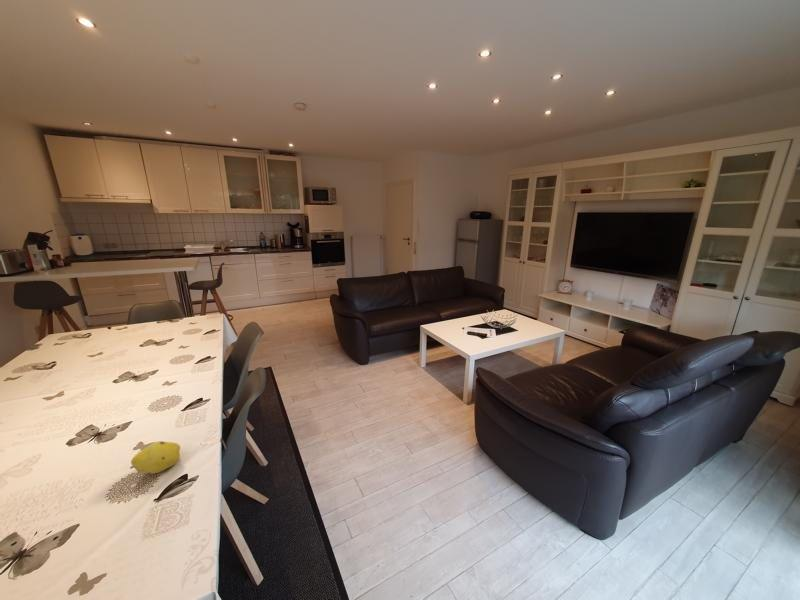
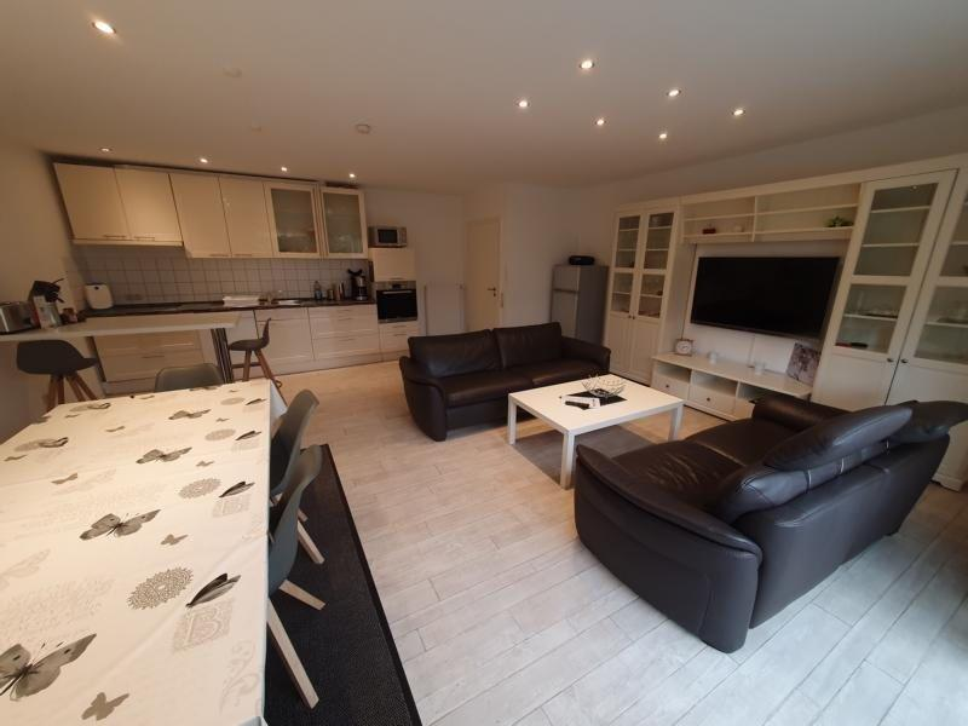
- fruit (155, 457)
